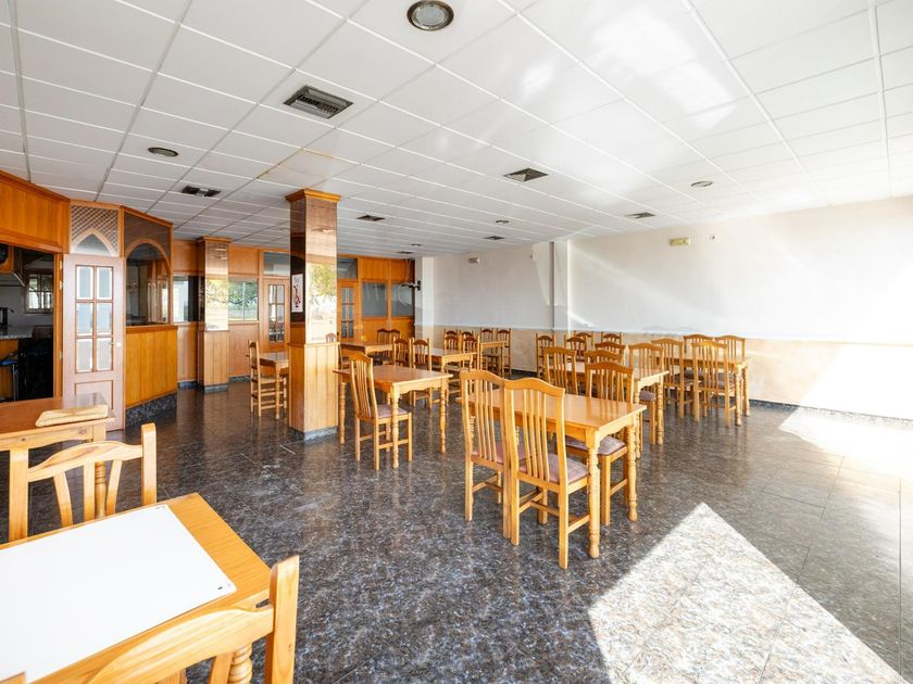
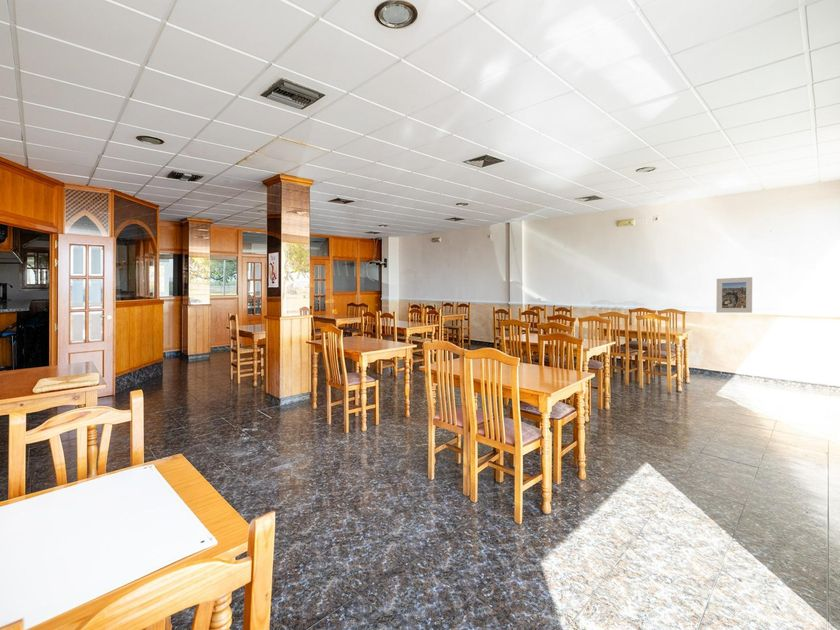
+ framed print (733, 295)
